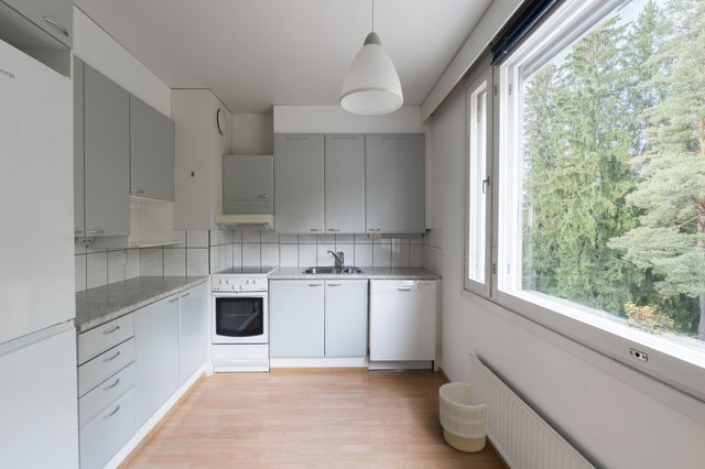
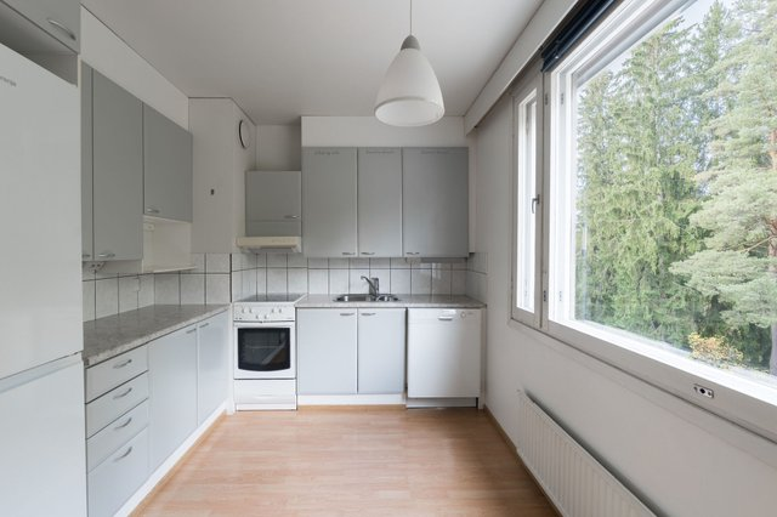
- planter (464, 416)
